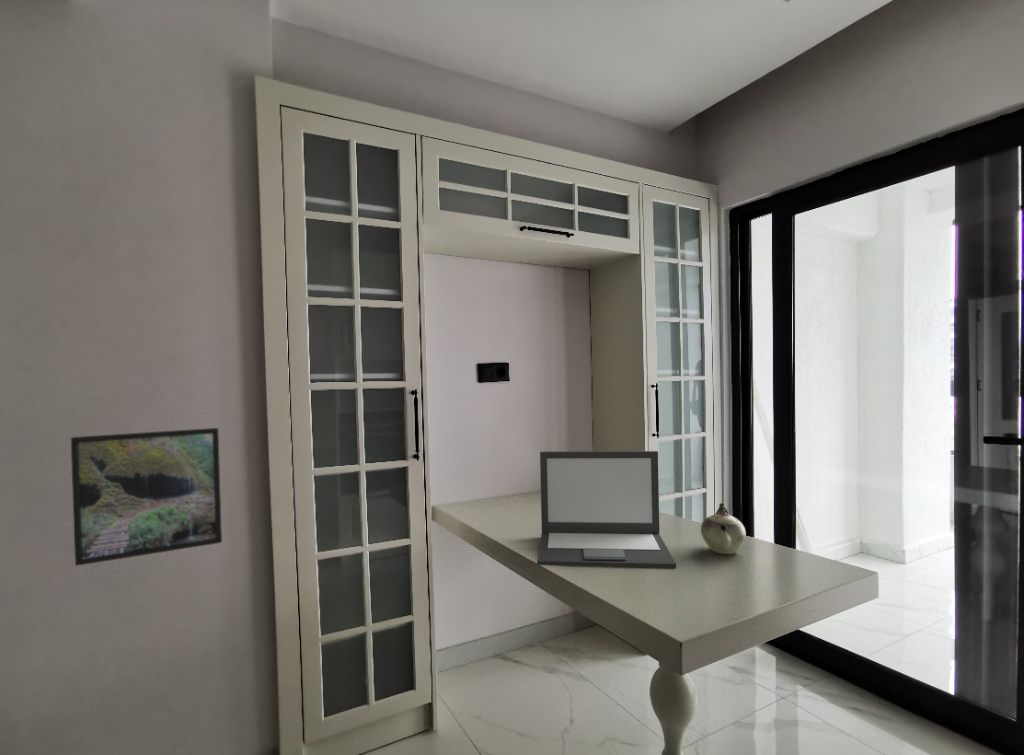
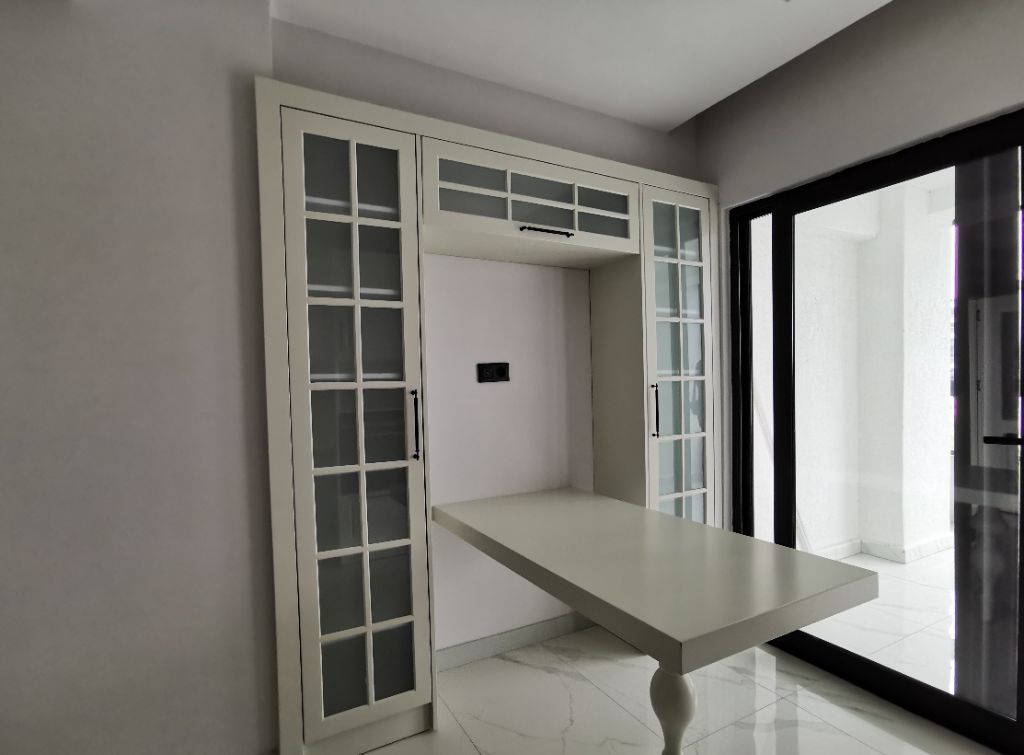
- laptop (601, 504)
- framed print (151, 492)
- teapot (723, 529)
